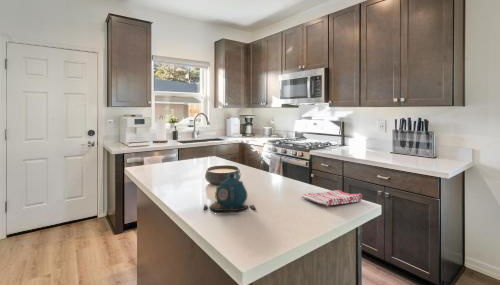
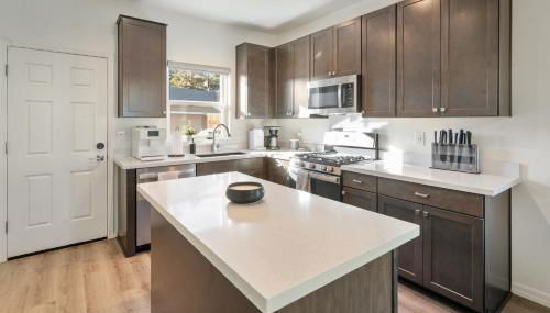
- dish towel (331, 196)
- teapot (229, 190)
